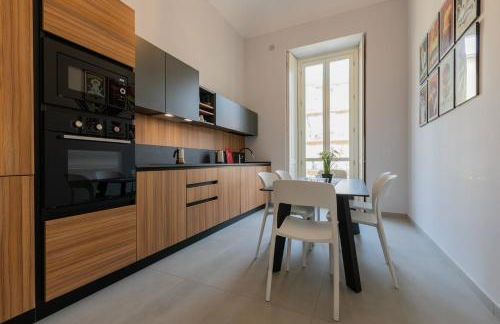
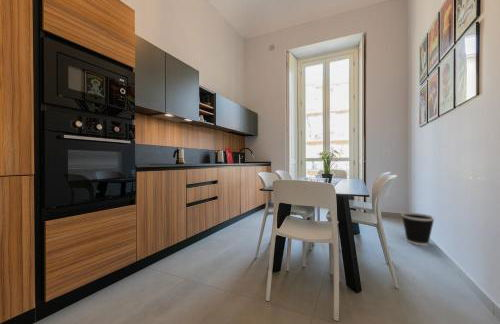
+ wastebasket (417, 229)
